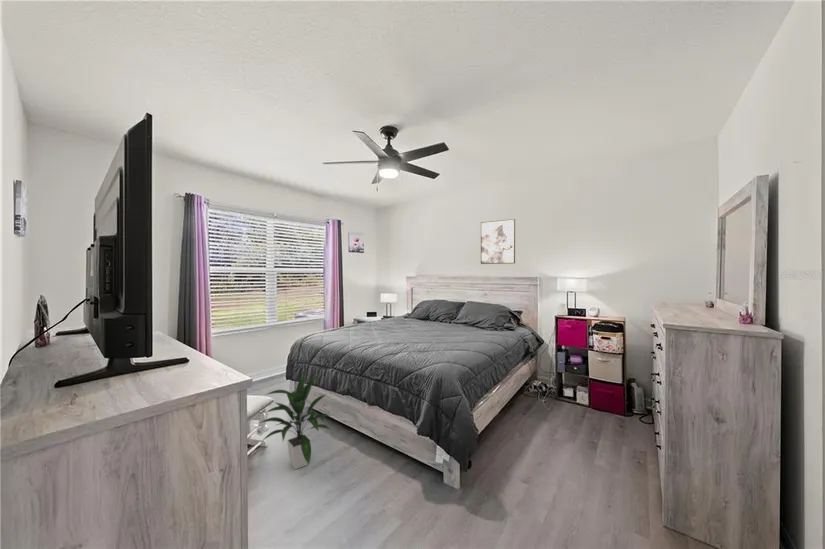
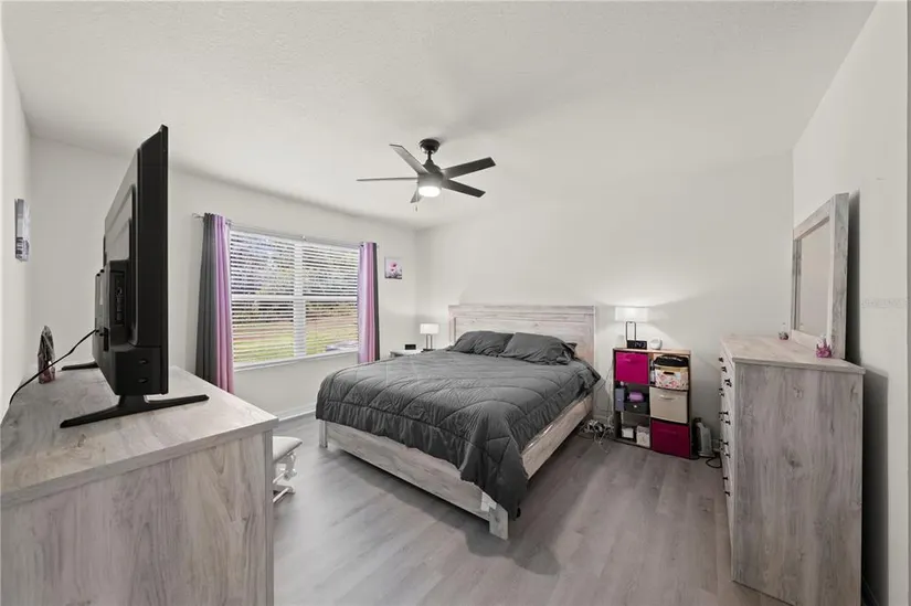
- indoor plant (298, 421)
- wall art (497, 242)
